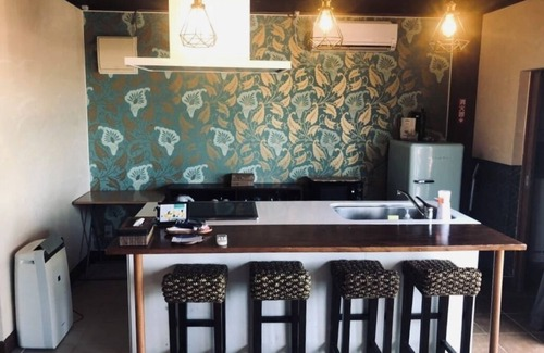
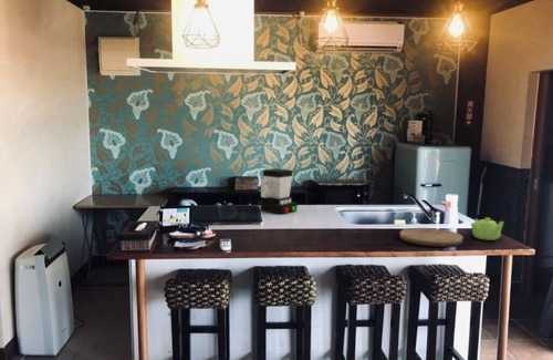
+ coffee maker (276, 191)
+ teapot (487, 227)
+ cutting board (430, 236)
